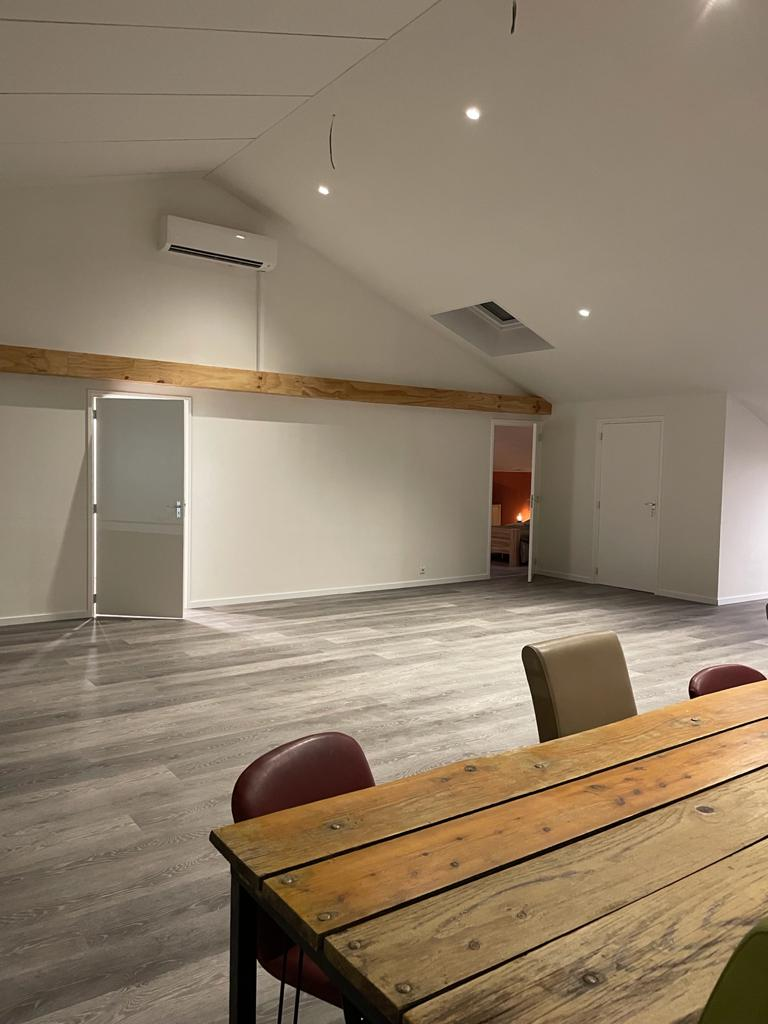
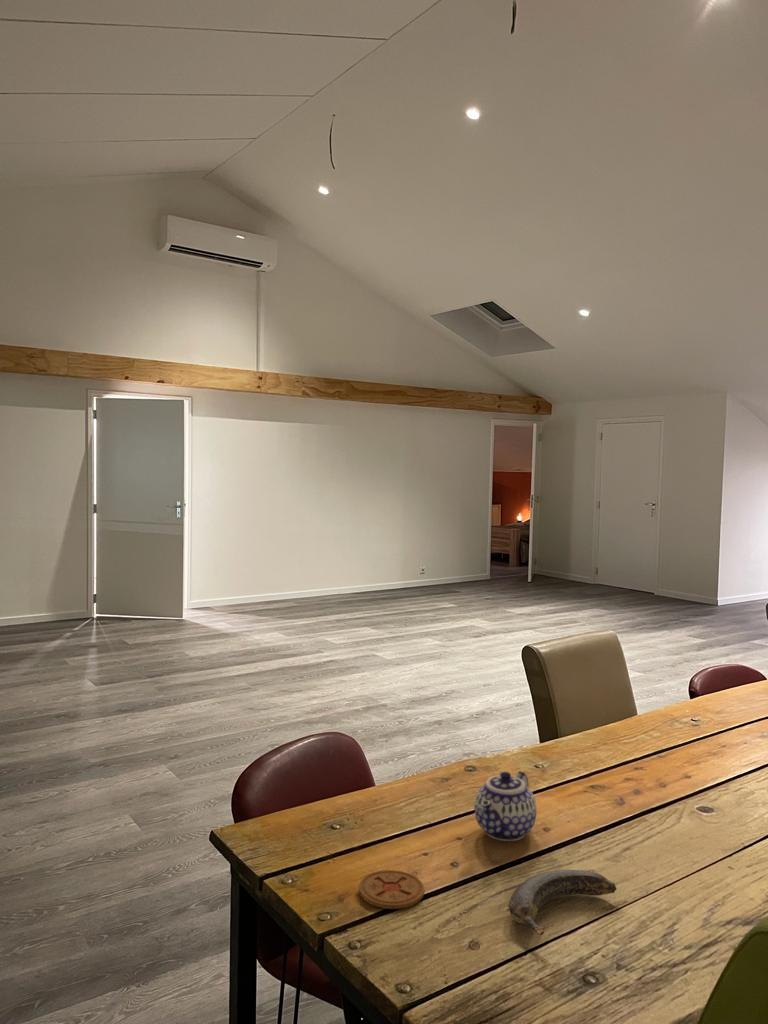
+ teapot (505, 802)
+ coaster (391, 888)
+ banana (553, 897)
